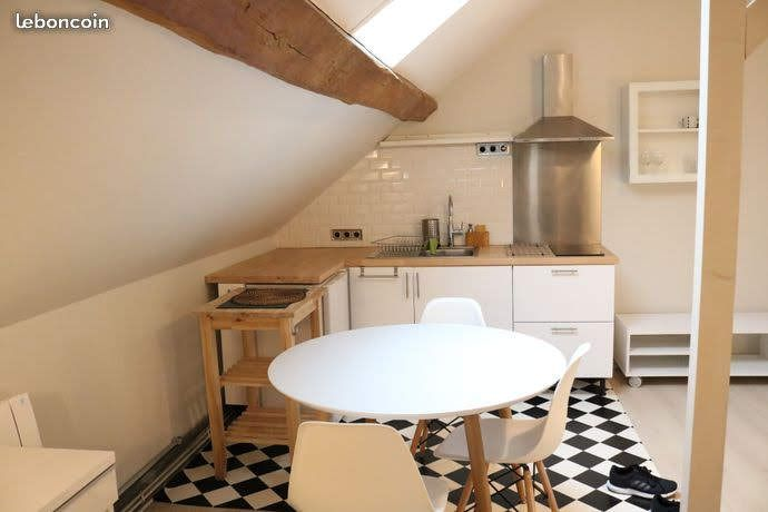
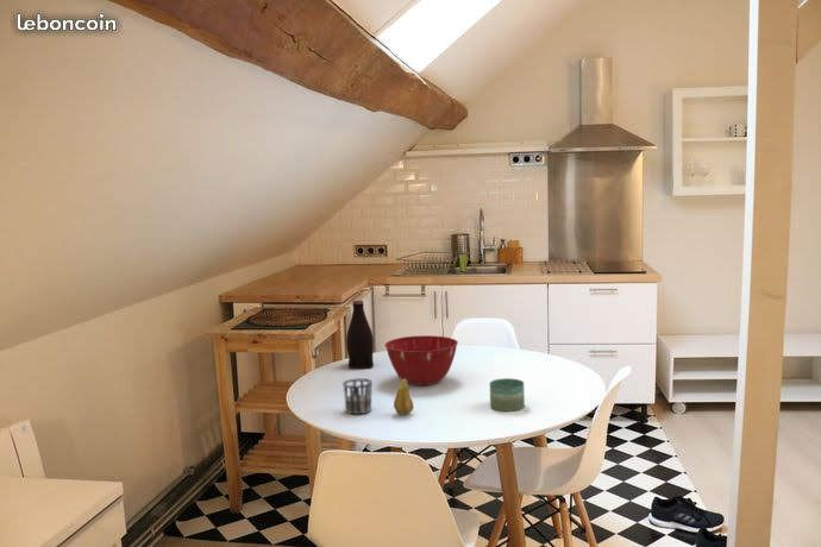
+ fruit (402, 396)
+ bottle (359, 333)
+ mixing bowl (421, 361)
+ cup (357, 396)
+ candle (507, 394)
